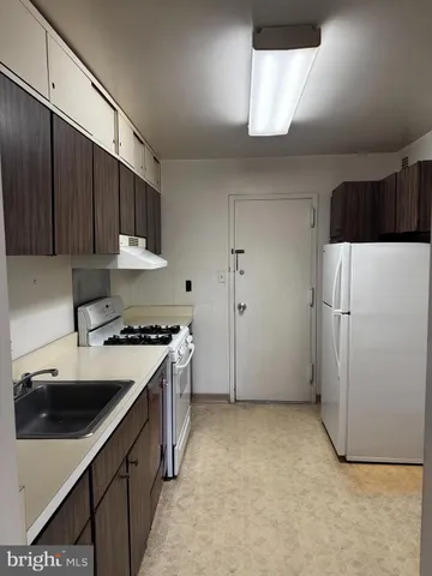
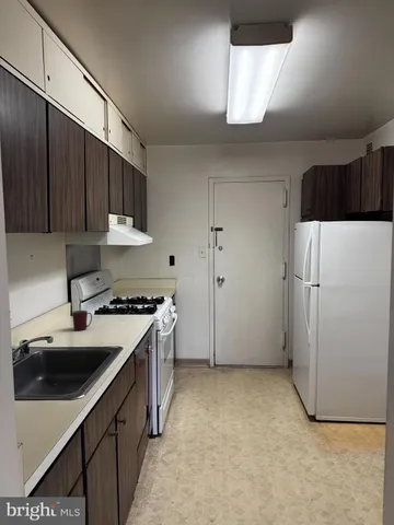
+ mug (82, 320)
